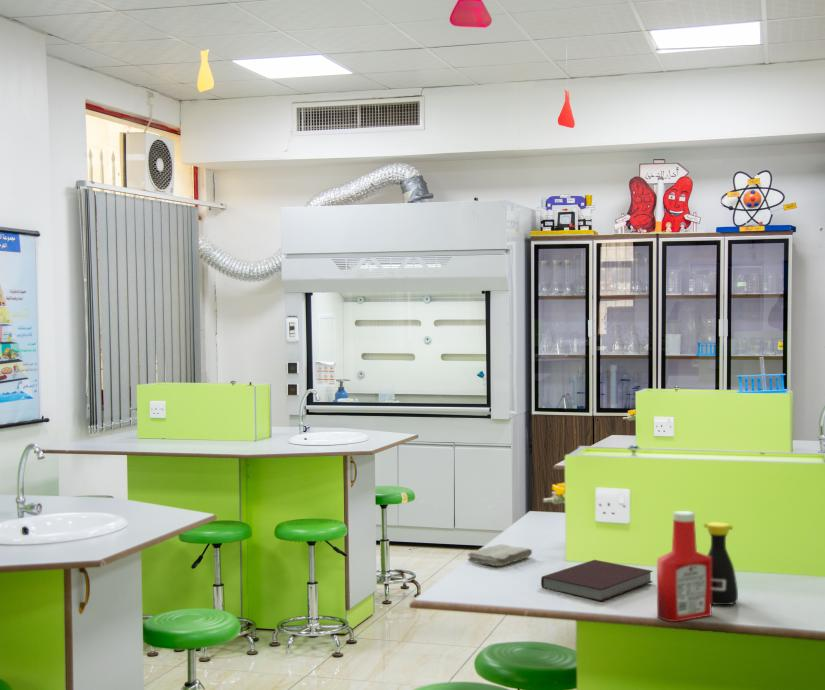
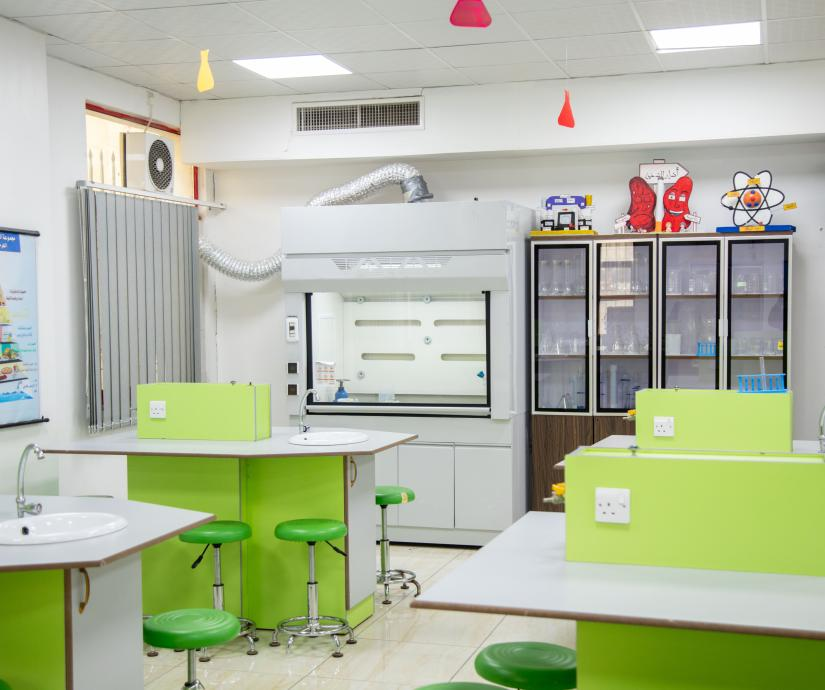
- soap bottle (684, 564)
- washcloth (499, 554)
- notebook (597, 579)
- bottle (718, 562)
